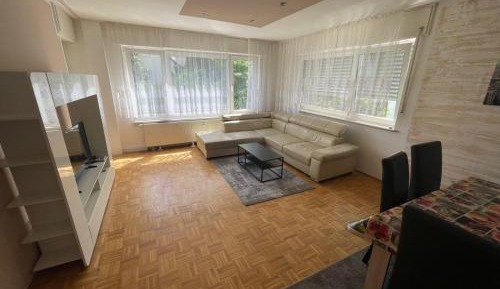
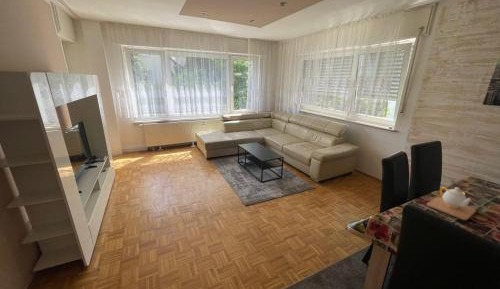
+ teapot (453, 198)
